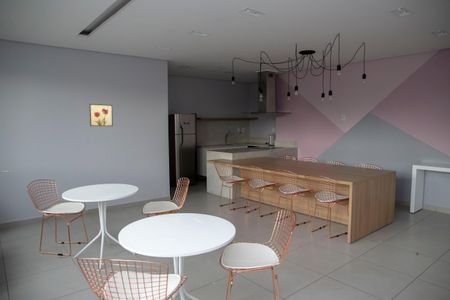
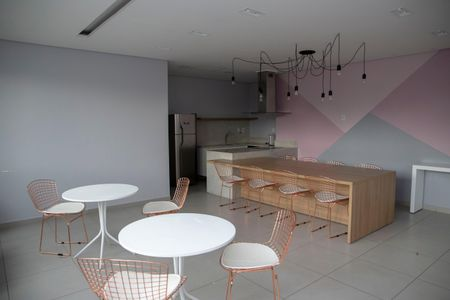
- wall art (101, 115)
